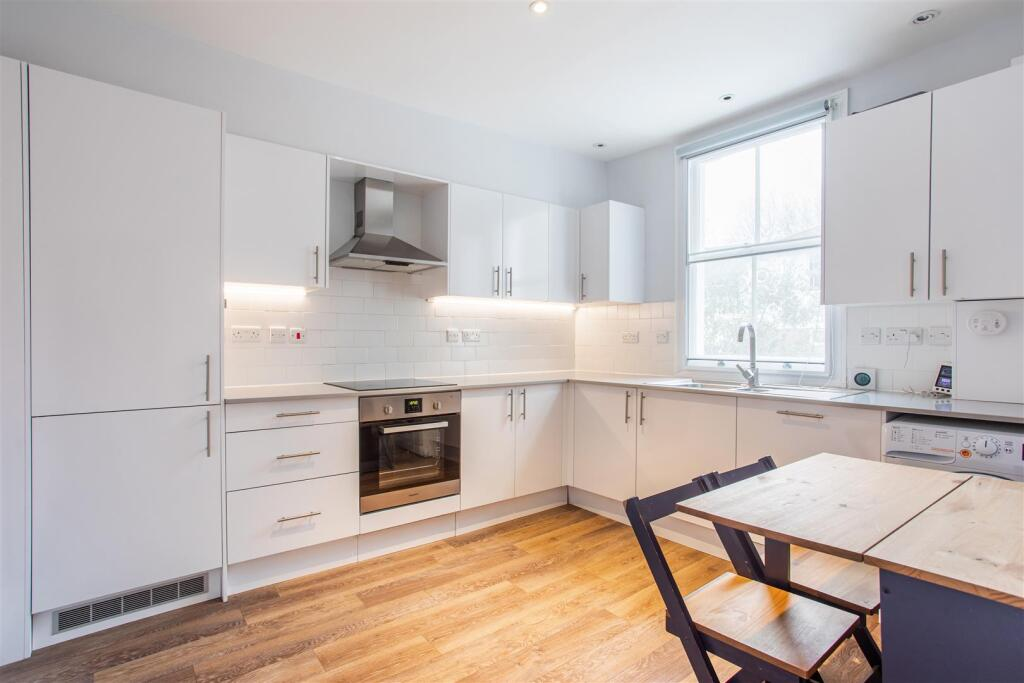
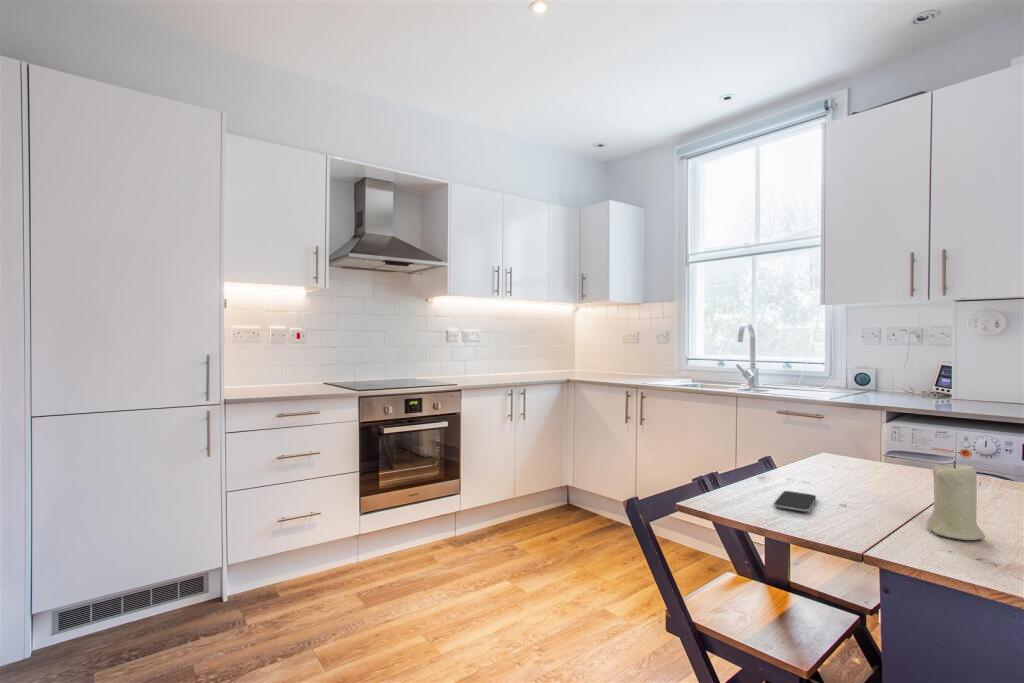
+ candle (955, 497)
+ smartphone (795, 500)
